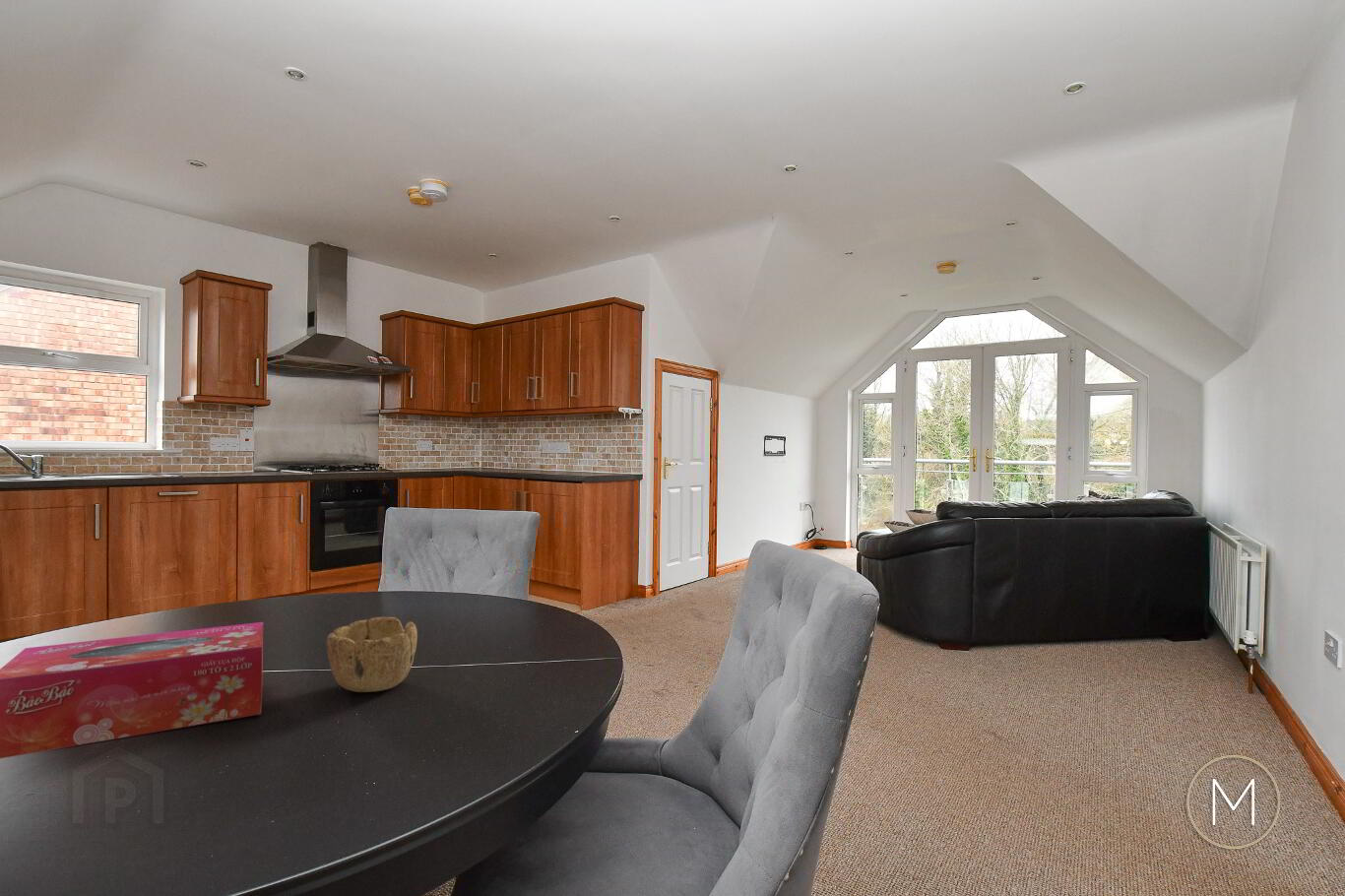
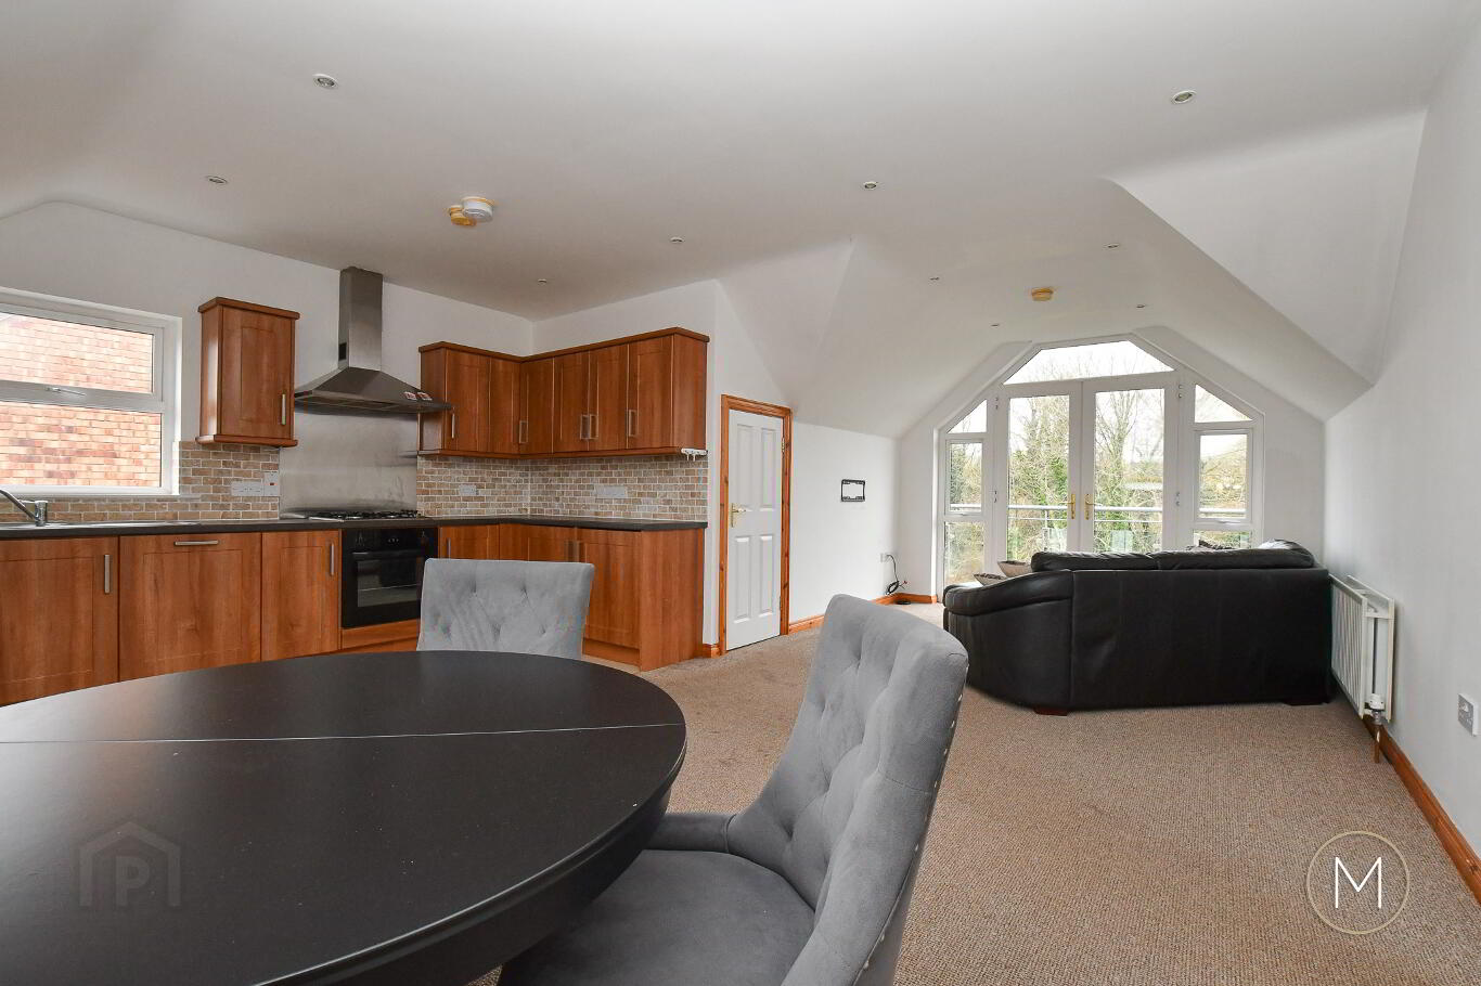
- tissue box (144, 681)
- bowl (372, 656)
